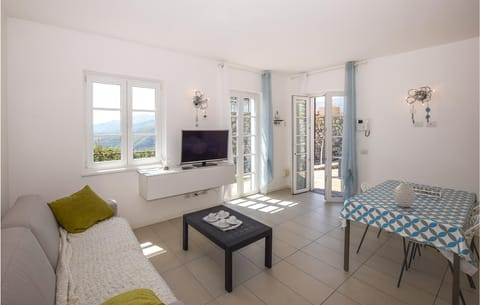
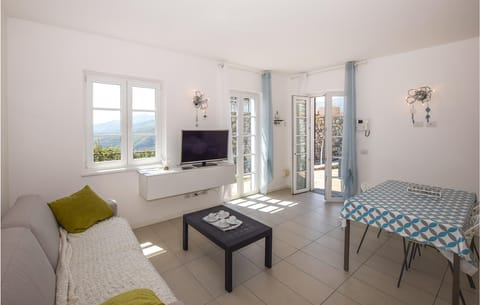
- vase (404, 194)
